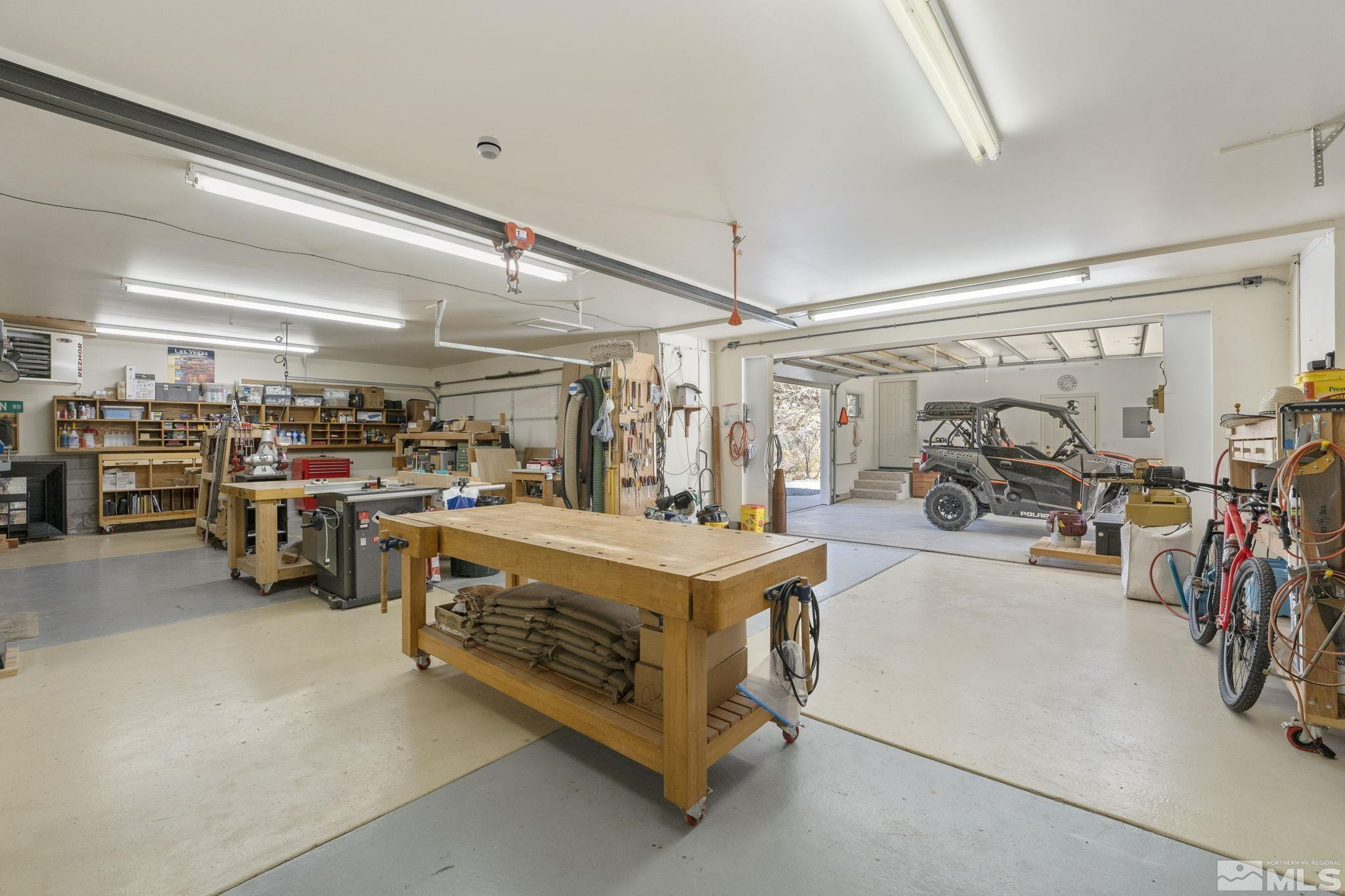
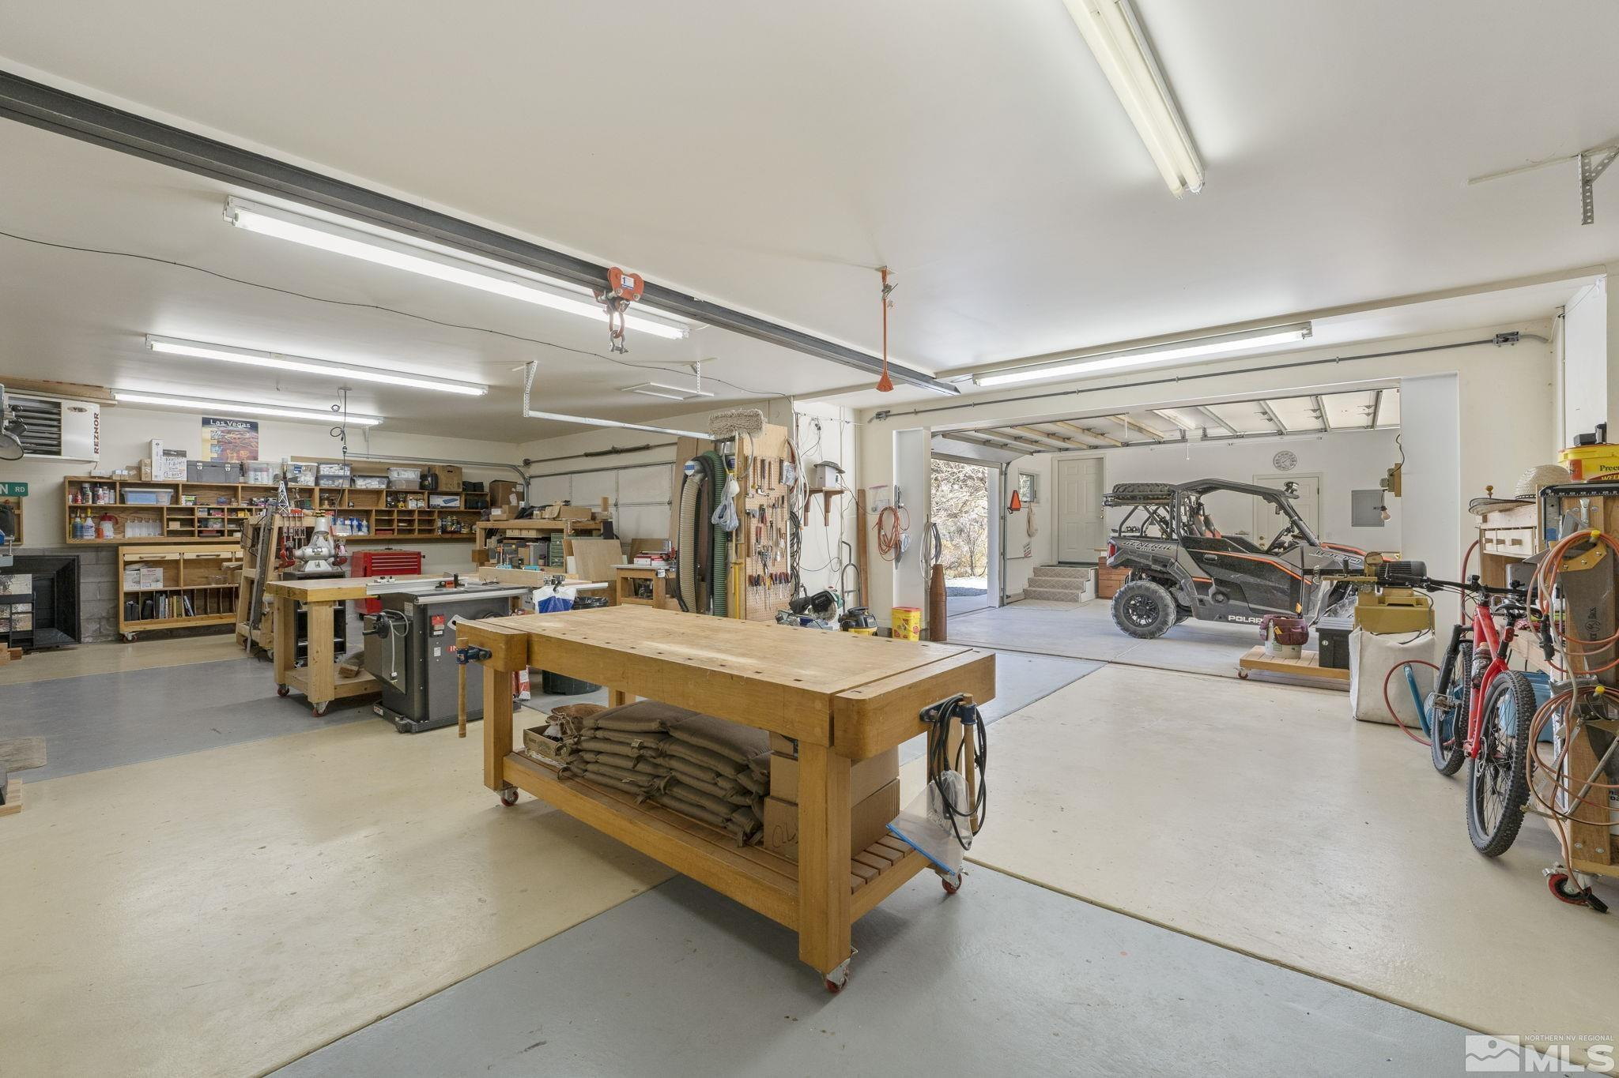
- smoke detector (489, 148)
